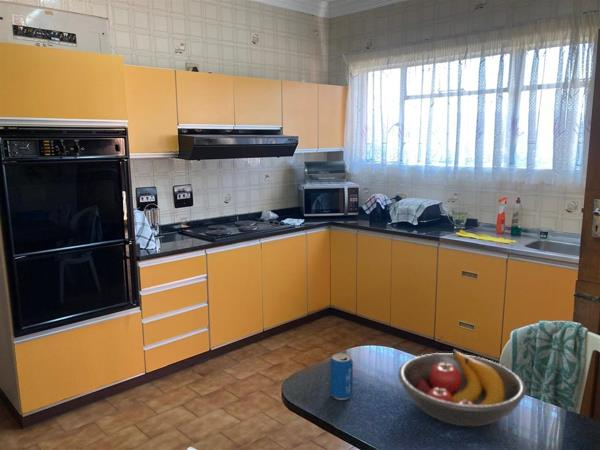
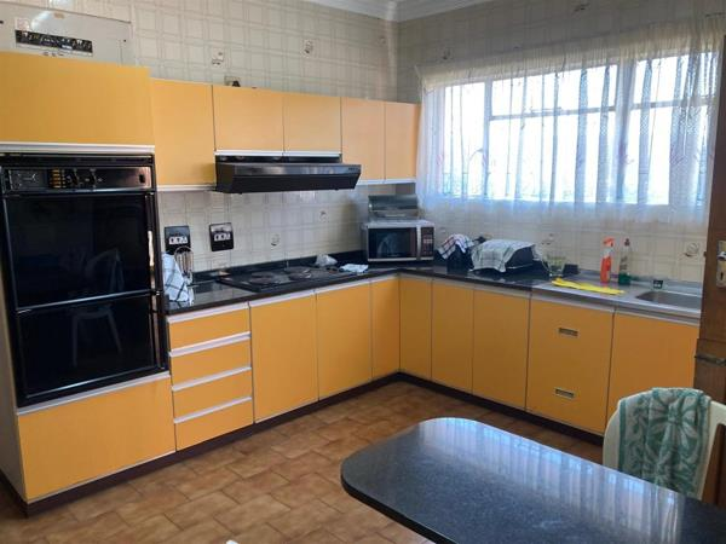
- fruit bowl (459, 389)
- beverage can (341, 376)
